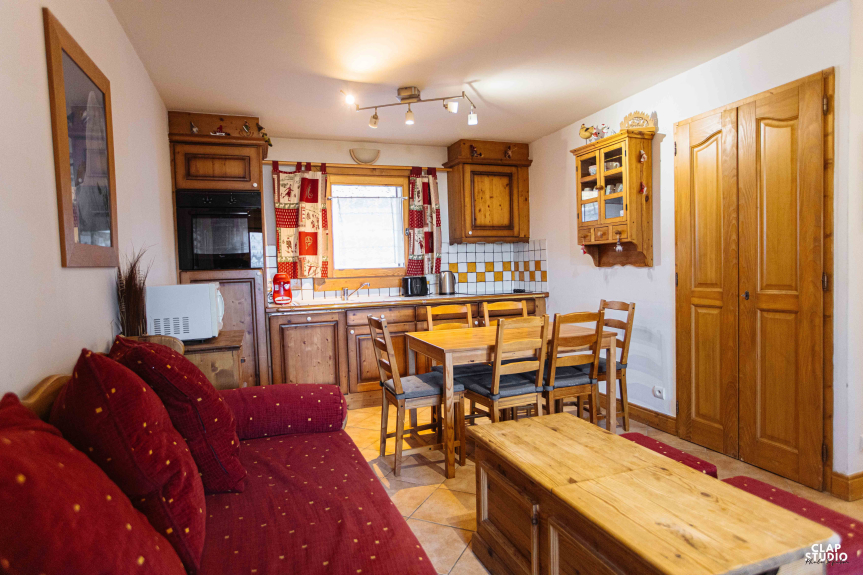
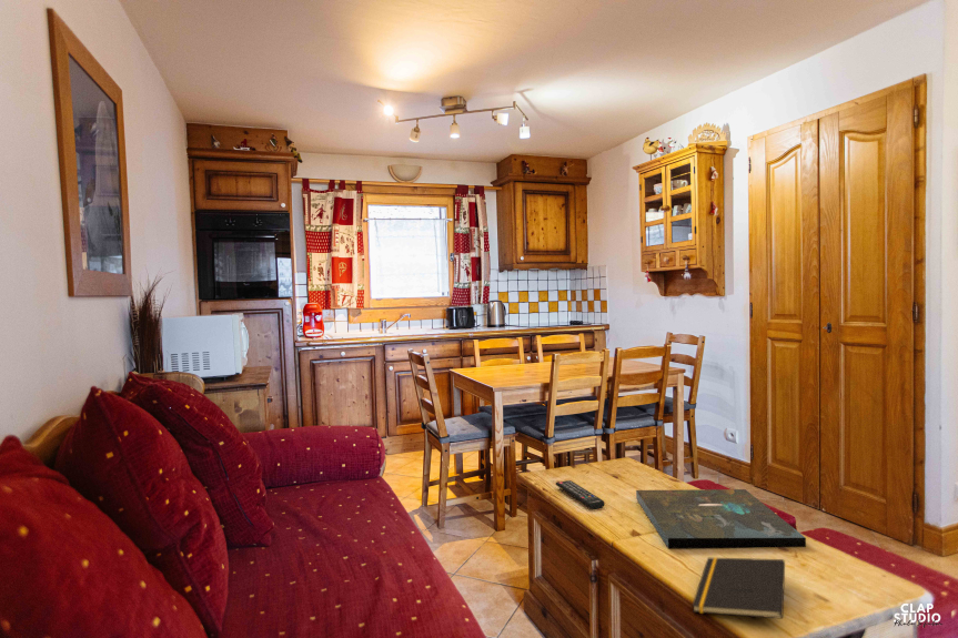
+ board game (710, 512)
+ remote control (578, 494)
+ notepad (740, 584)
